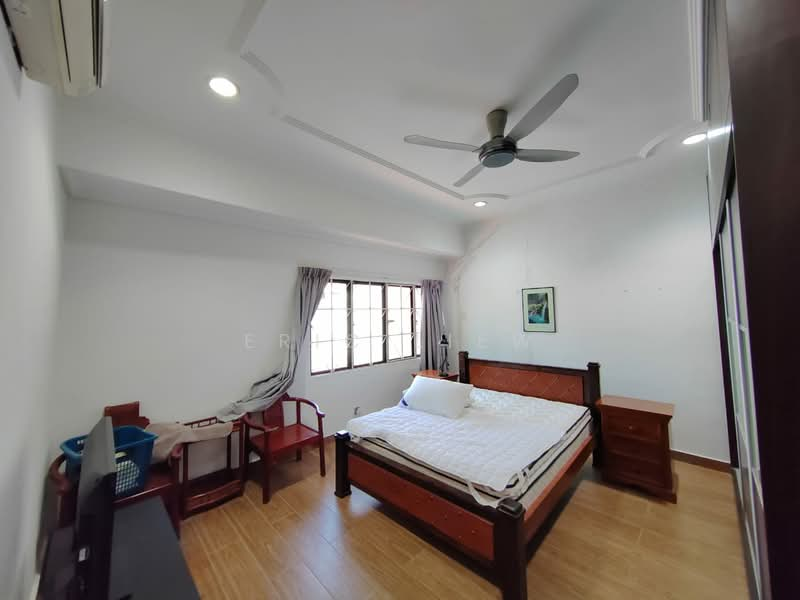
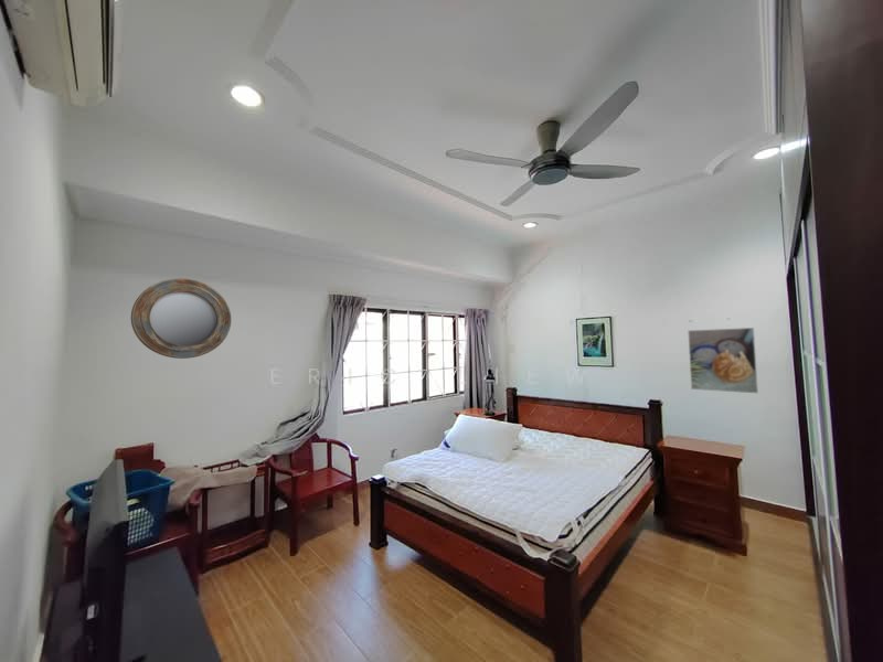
+ home mirror (184, 318)
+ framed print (721, 360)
